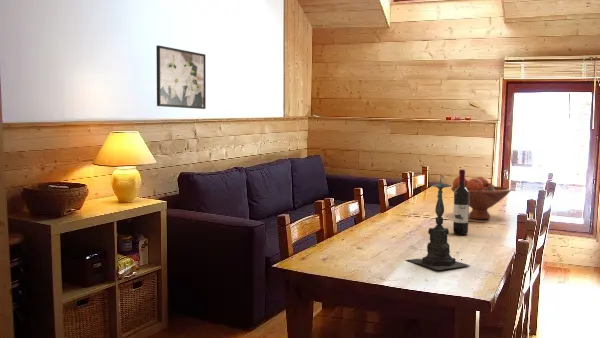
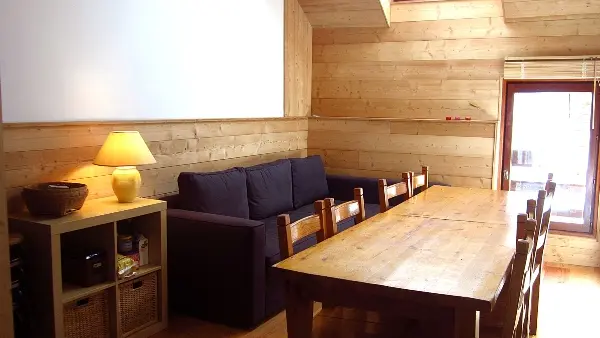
- candle holder (438, 217)
- fruit bowl (480, 197)
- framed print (182, 78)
- wine bottle (461, 201)
